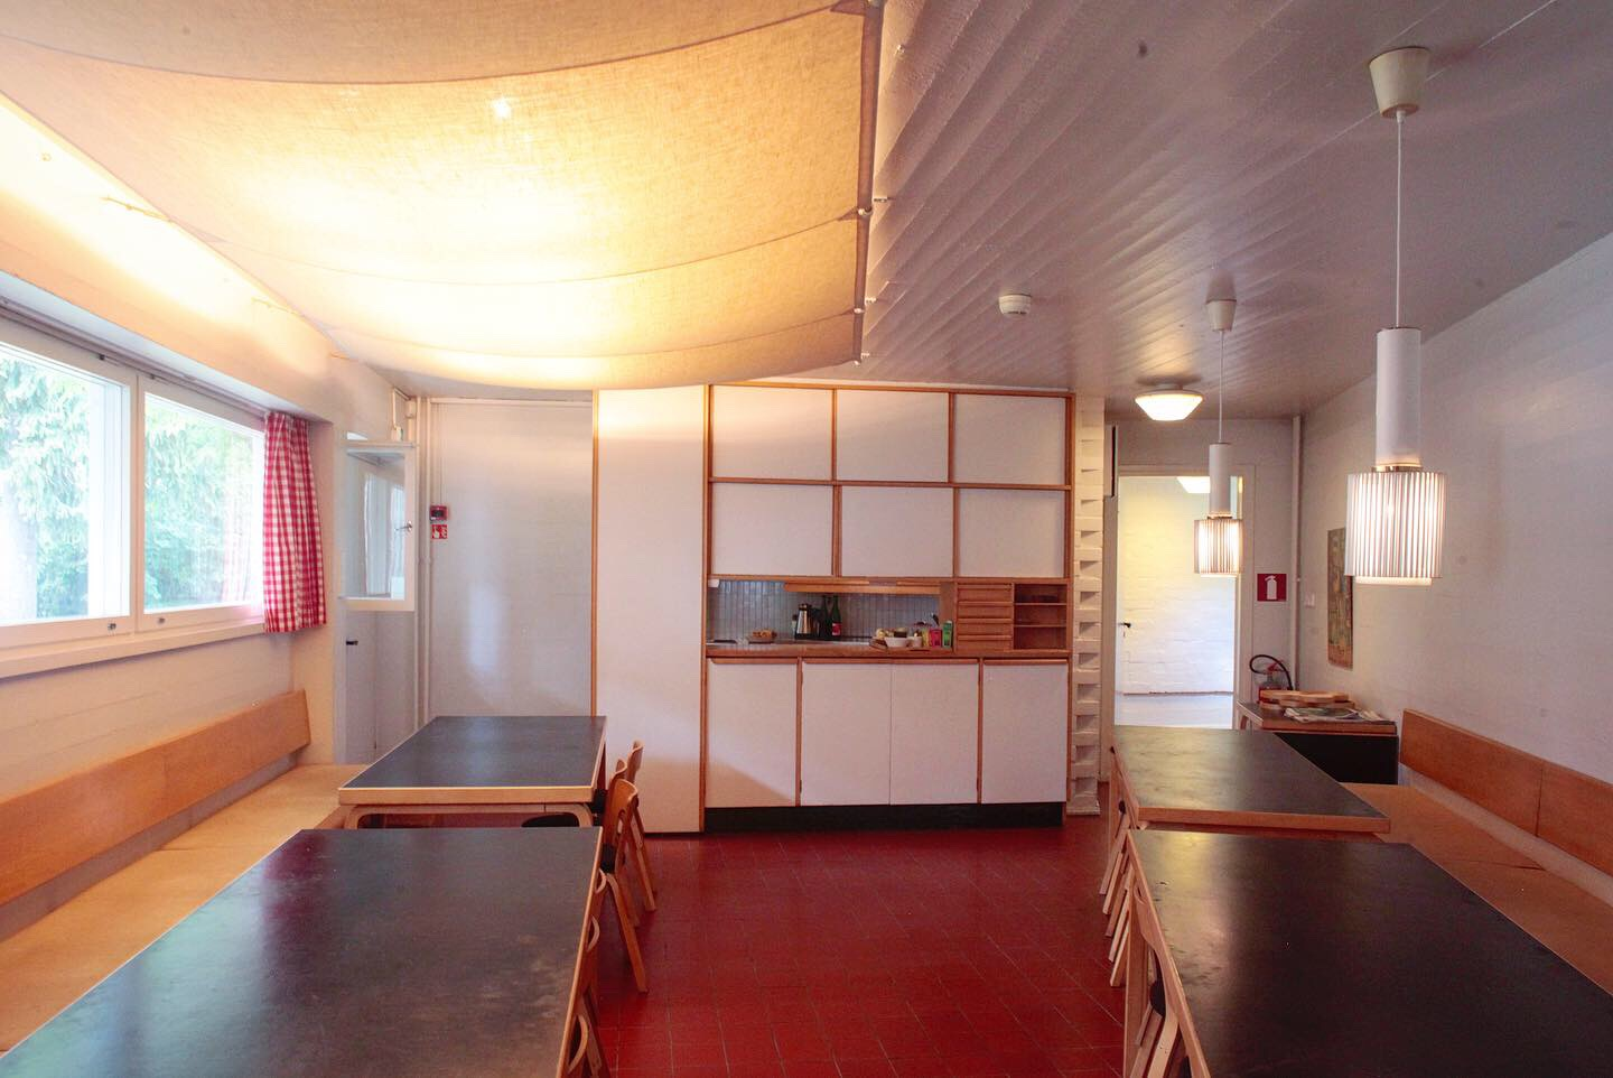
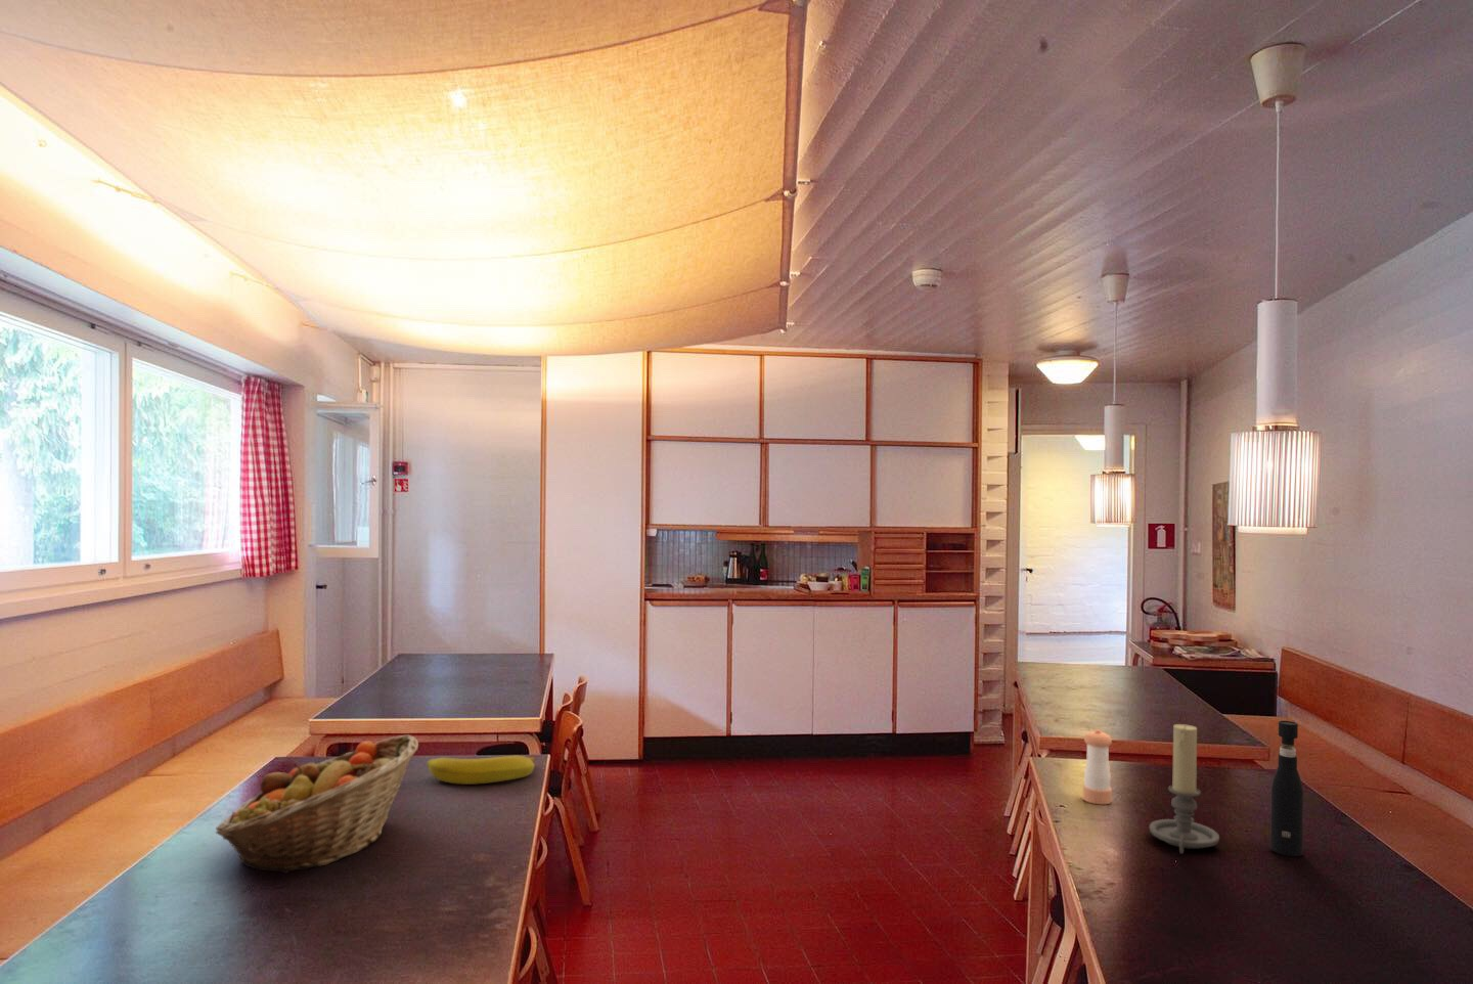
+ candle holder (1183, 783)
+ banana (481, 764)
+ pepper grinder (1287, 786)
+ fruit basket (324, 796)
+ pepper shaker (1096, 764)
